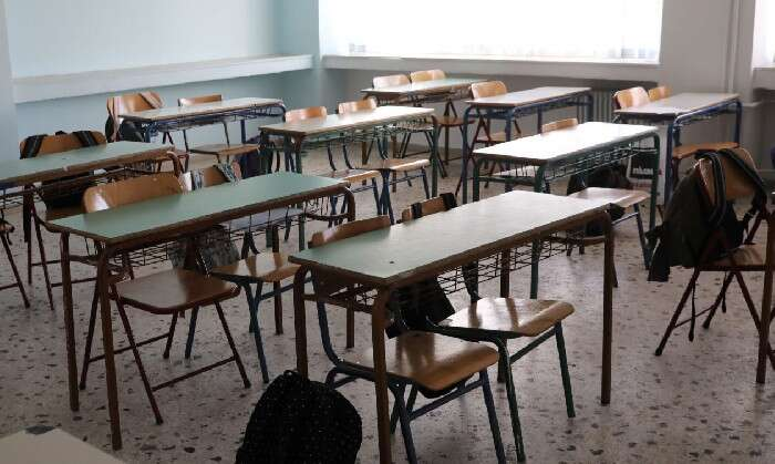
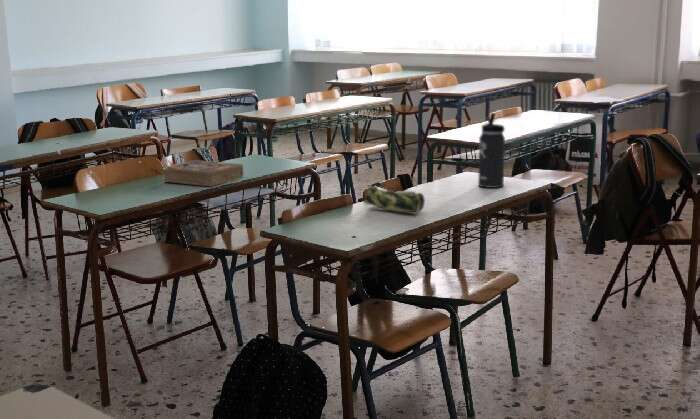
+ thermos bottle (493, 150)
+ pencil case (393, 199)
+ book (198, 169)
